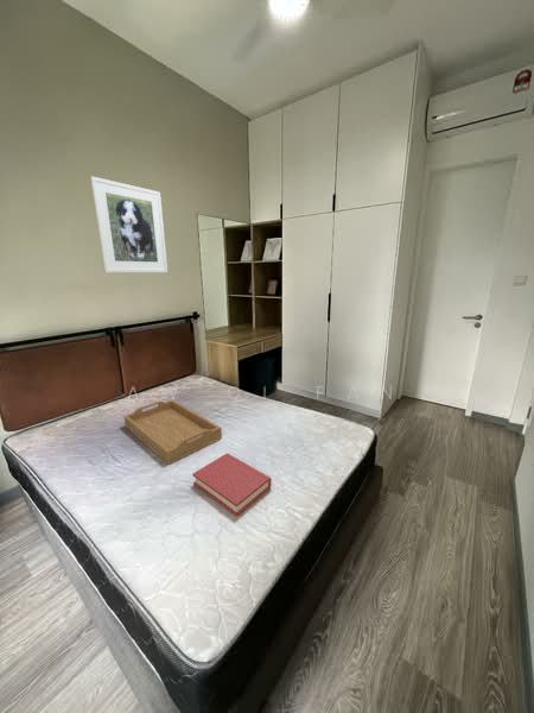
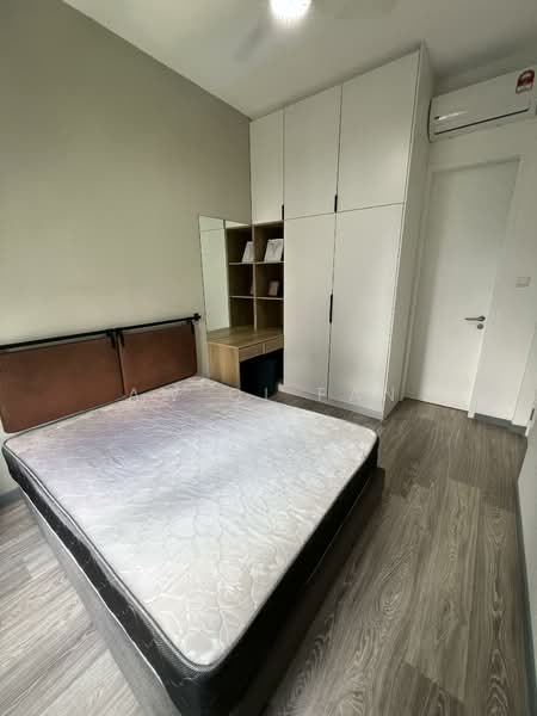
- hardback book (231, 480)
- serving tray (170, 424)
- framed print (133, 229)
